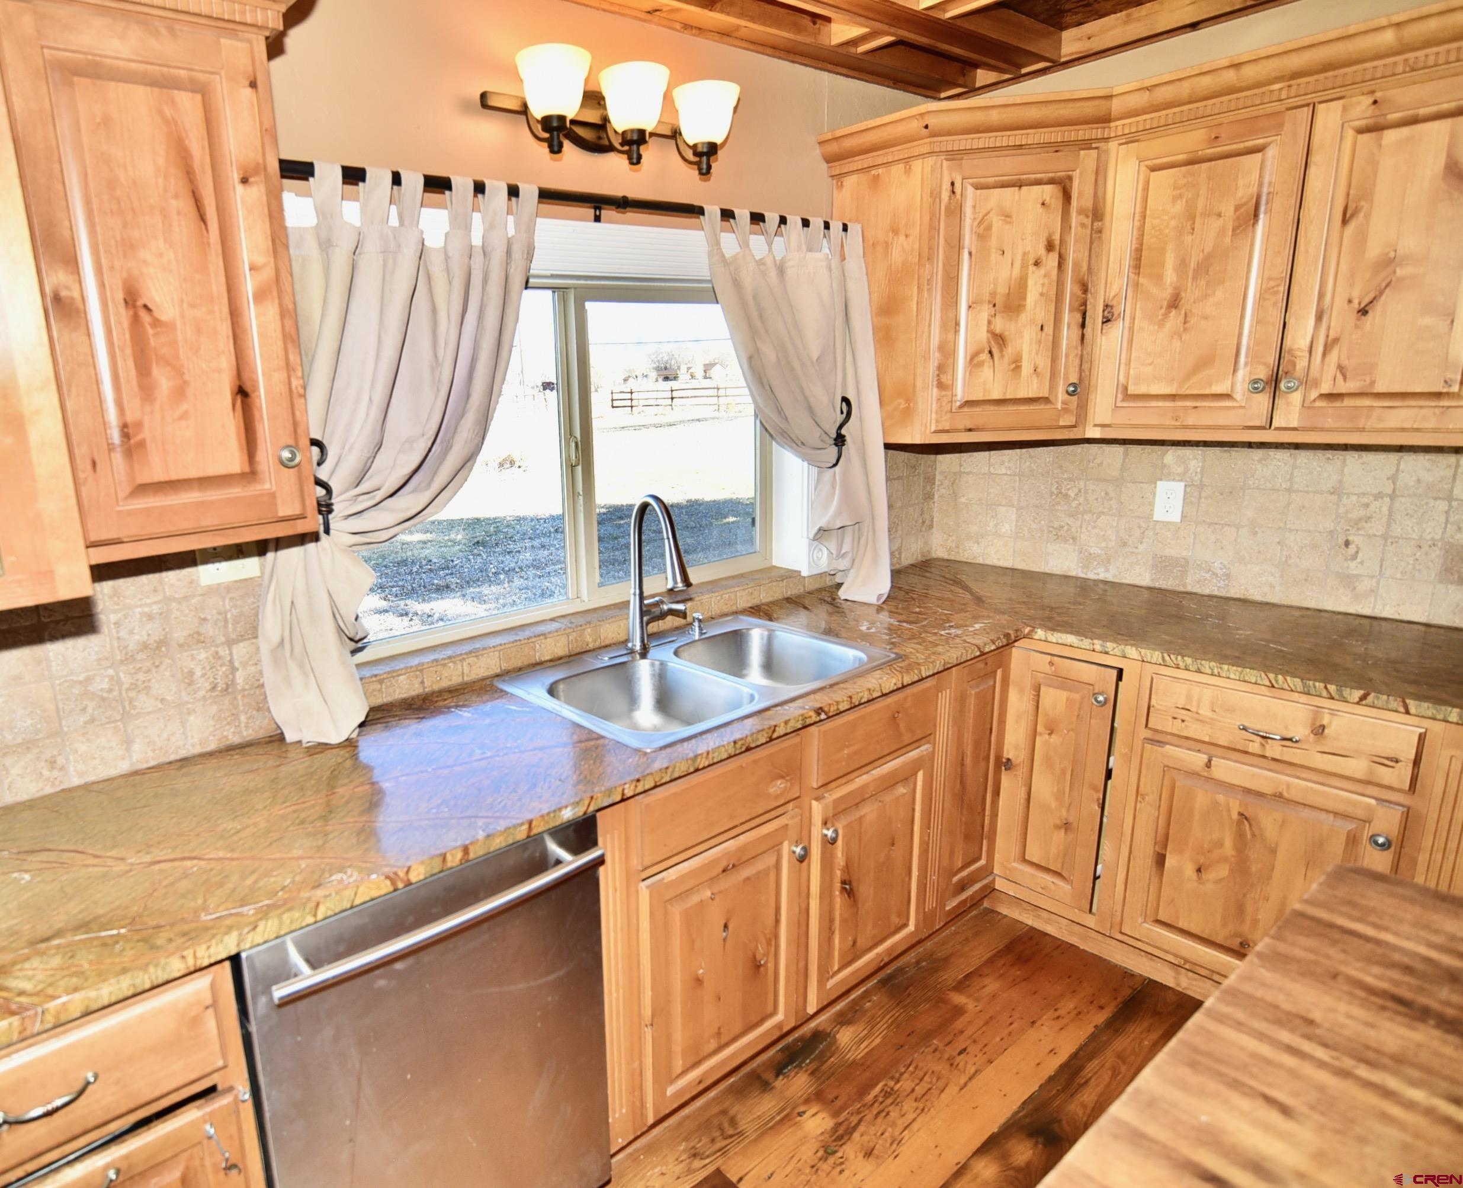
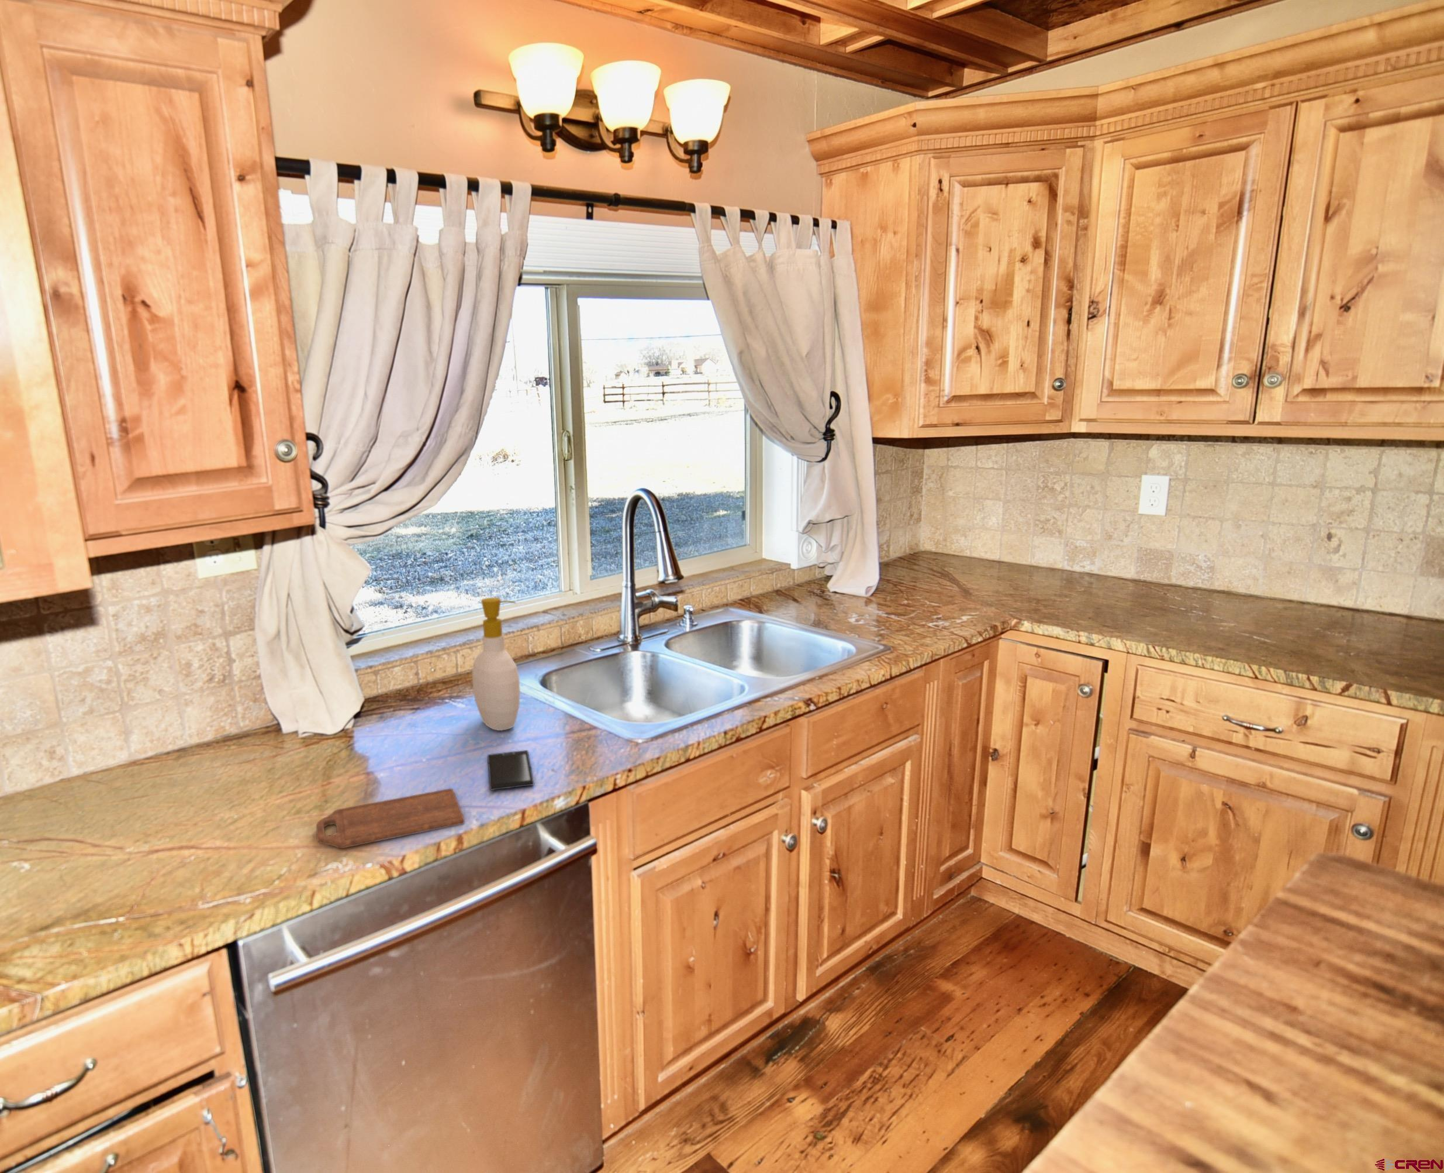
+ cutting board (389, 818)
+ smartphone (510, 768)
+ soap bottle (496, 662)
